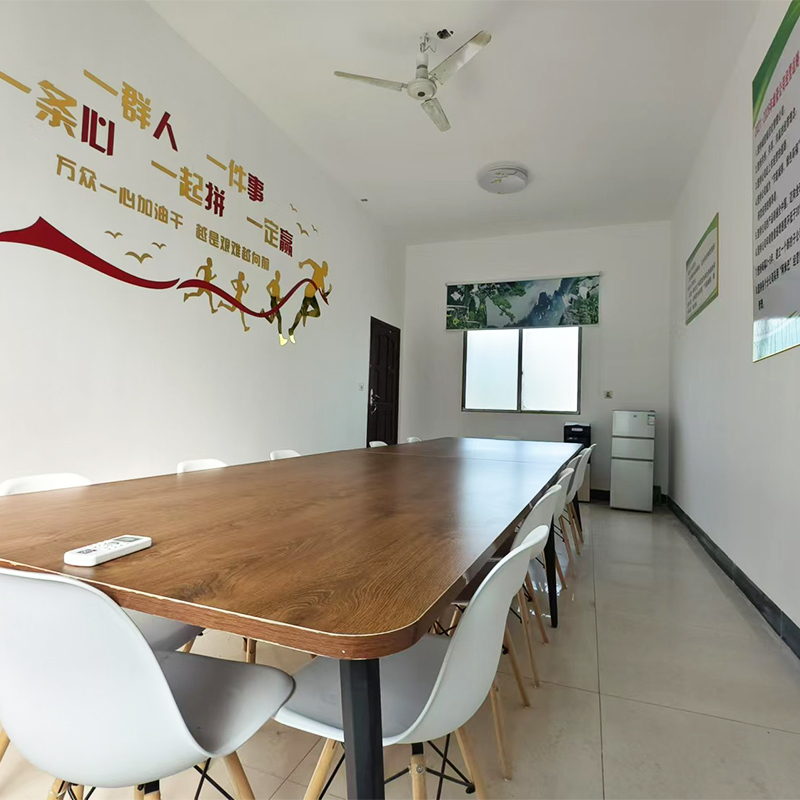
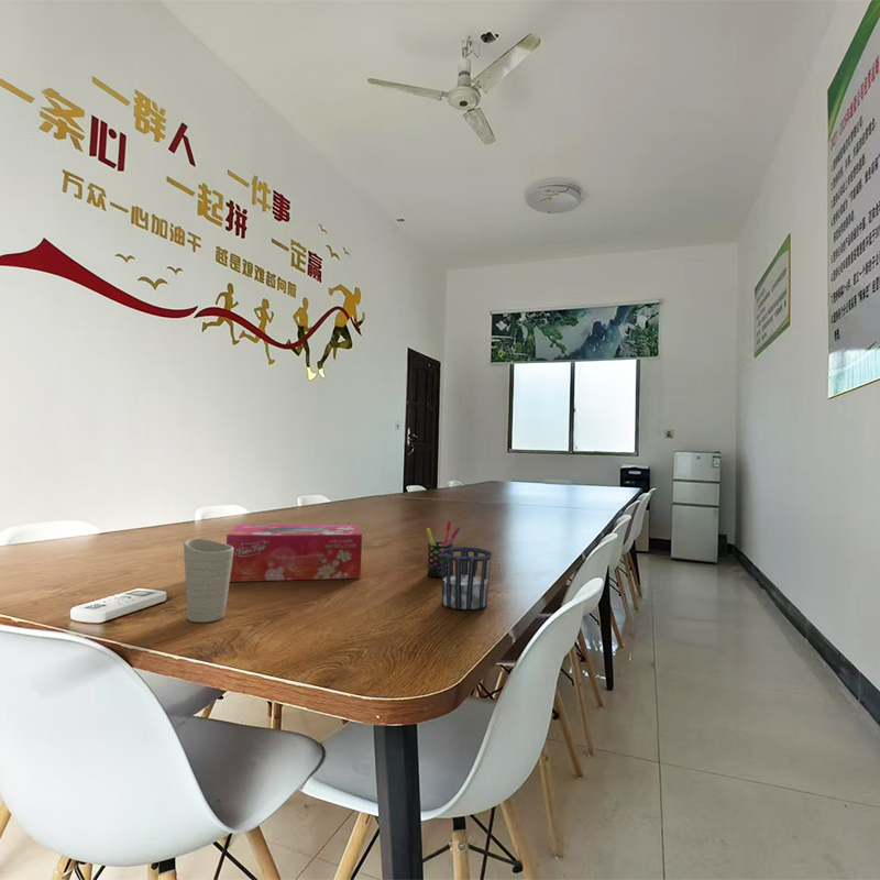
+ pen holder (439, 547)
+ cup (465, 576)
+ cup (207, 579)
+ tissue box (296, 550)
